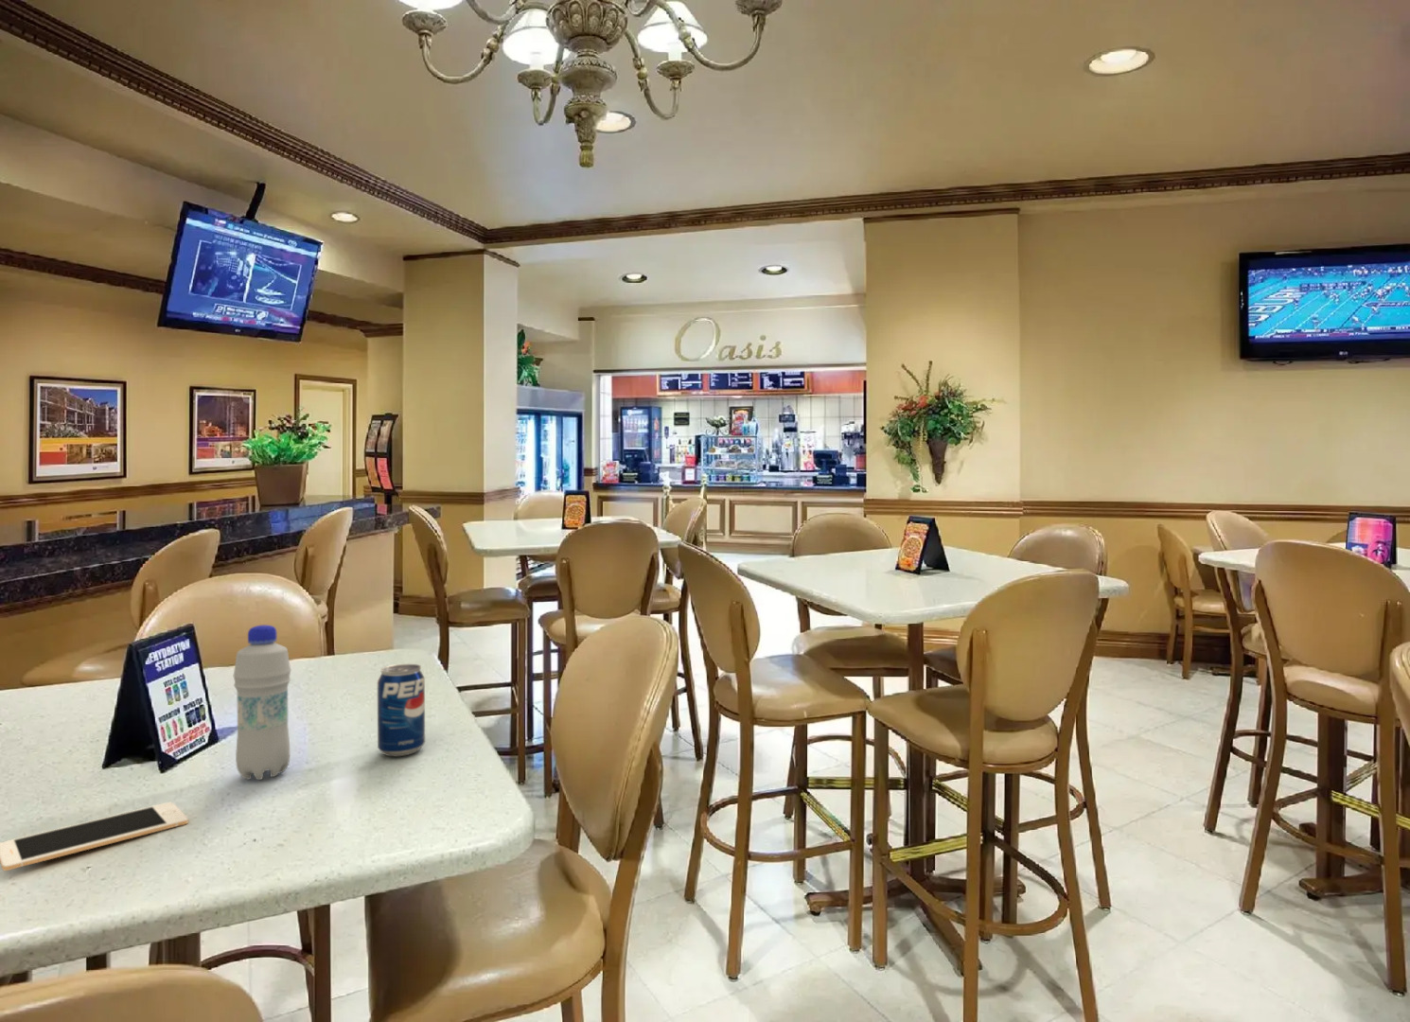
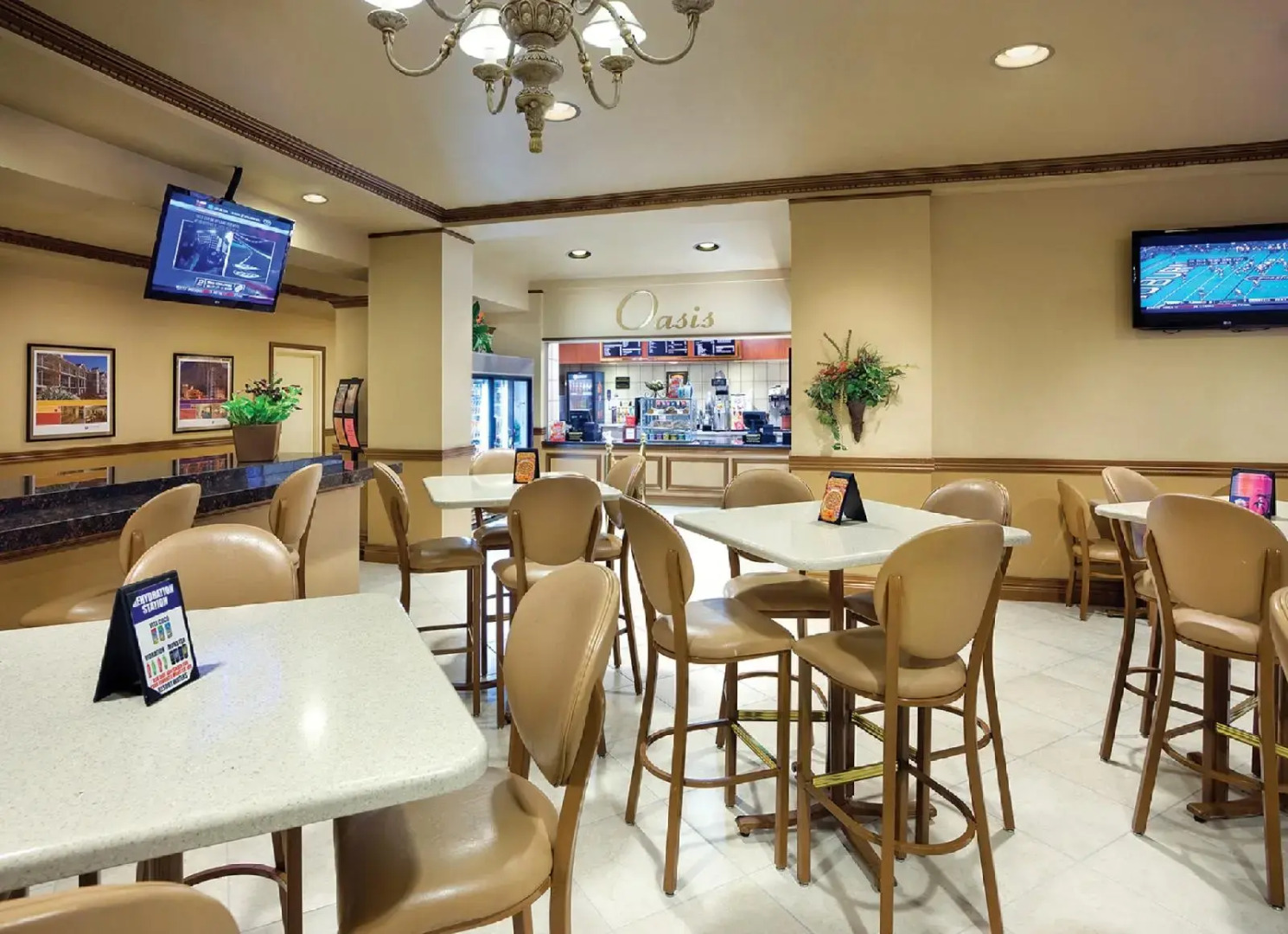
- soda can (402, 709)
- cell phone (95, 833)
- bottle (262, 699)
